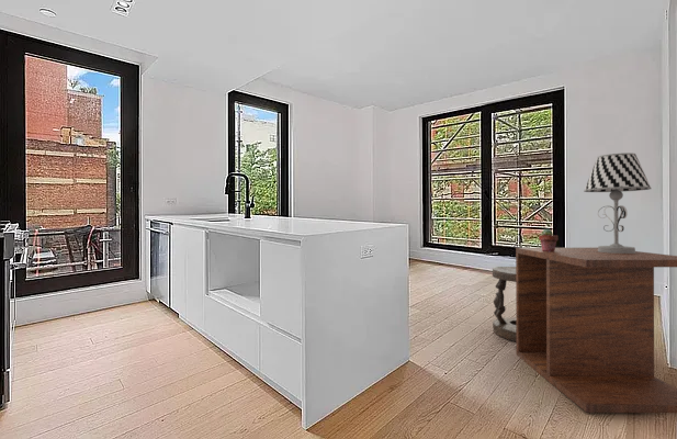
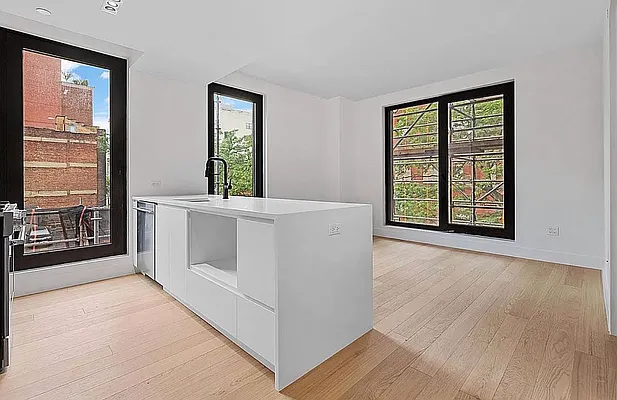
- side table (596, 315)
- stool (515, 317)
- table lamp (616, 203)
- potted succulent (548, 239)
